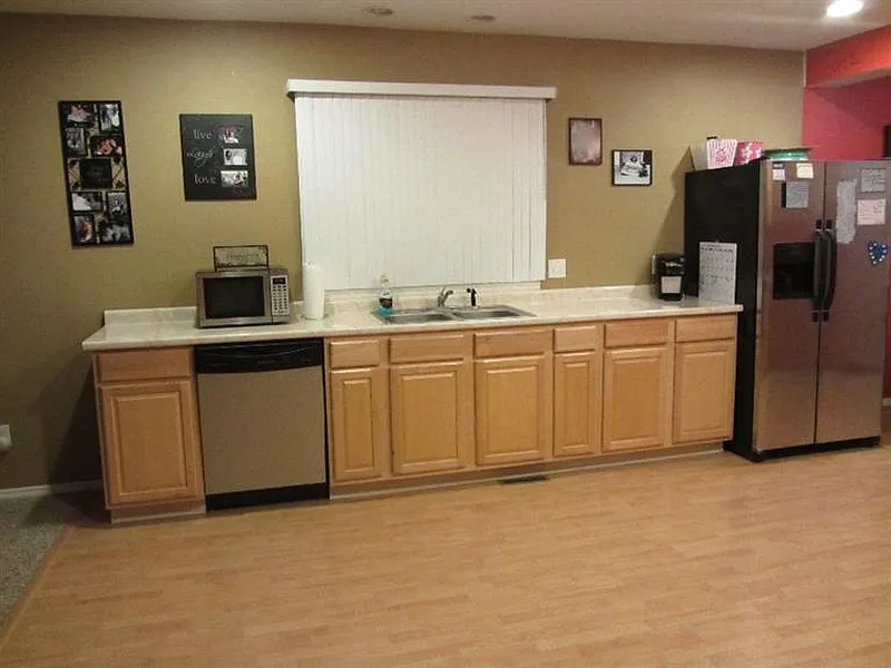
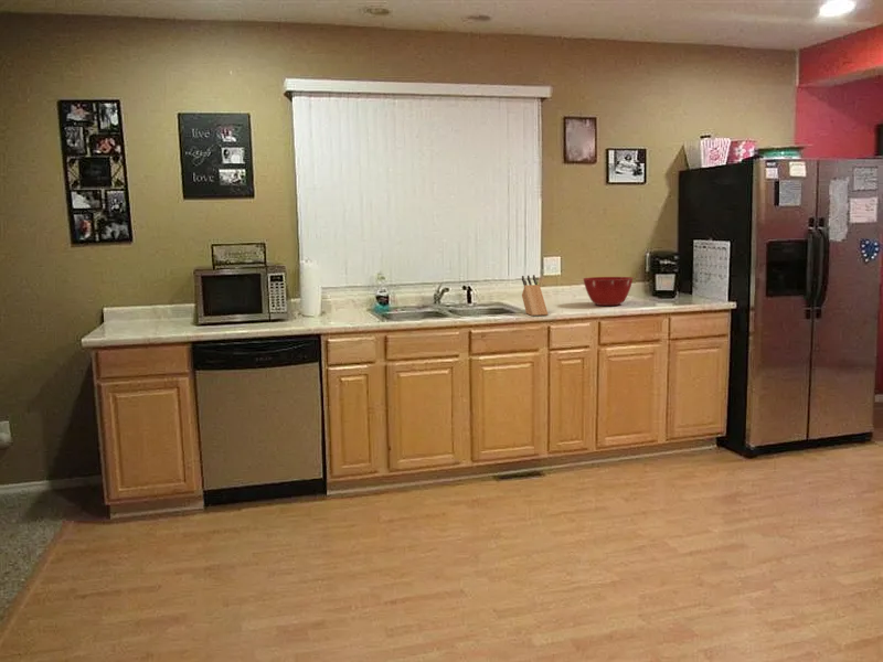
+ knife block (533, 295)
+ mixing bowl (607, 290)
